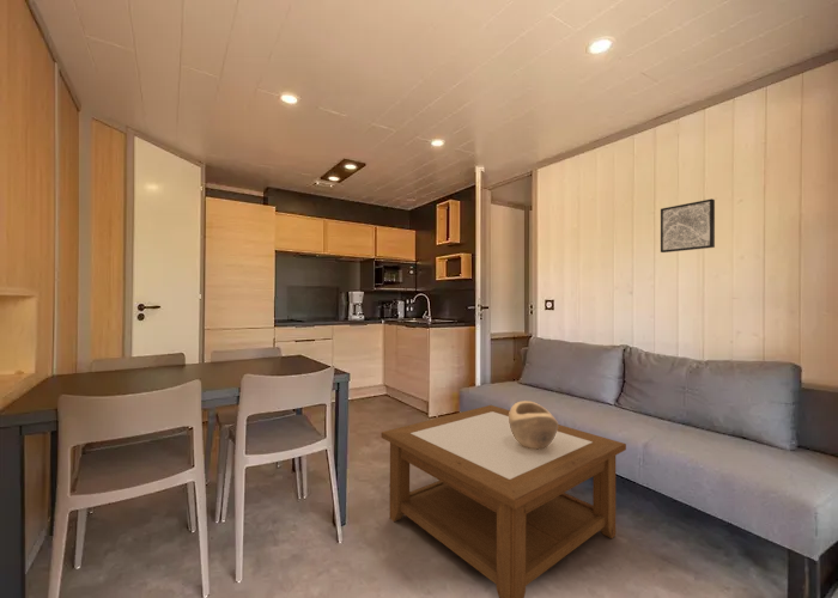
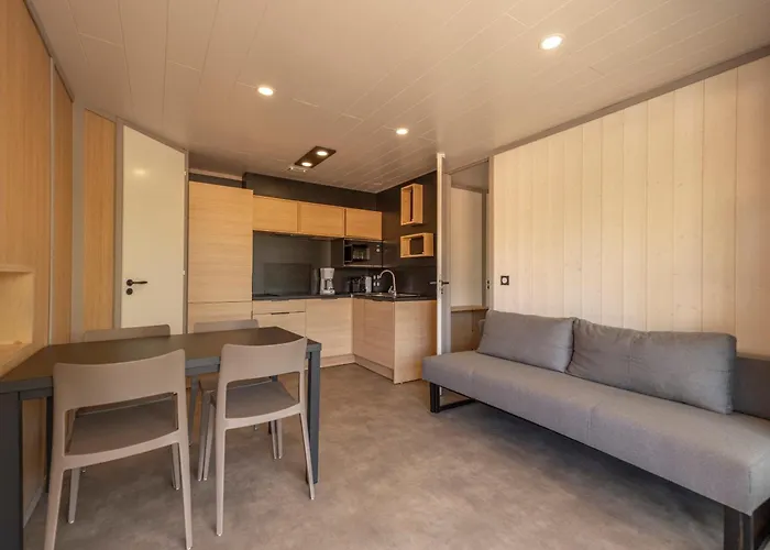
- decorative bowl (533, 425)
- coffee table (498, 481)
- wall art (686, 226)
